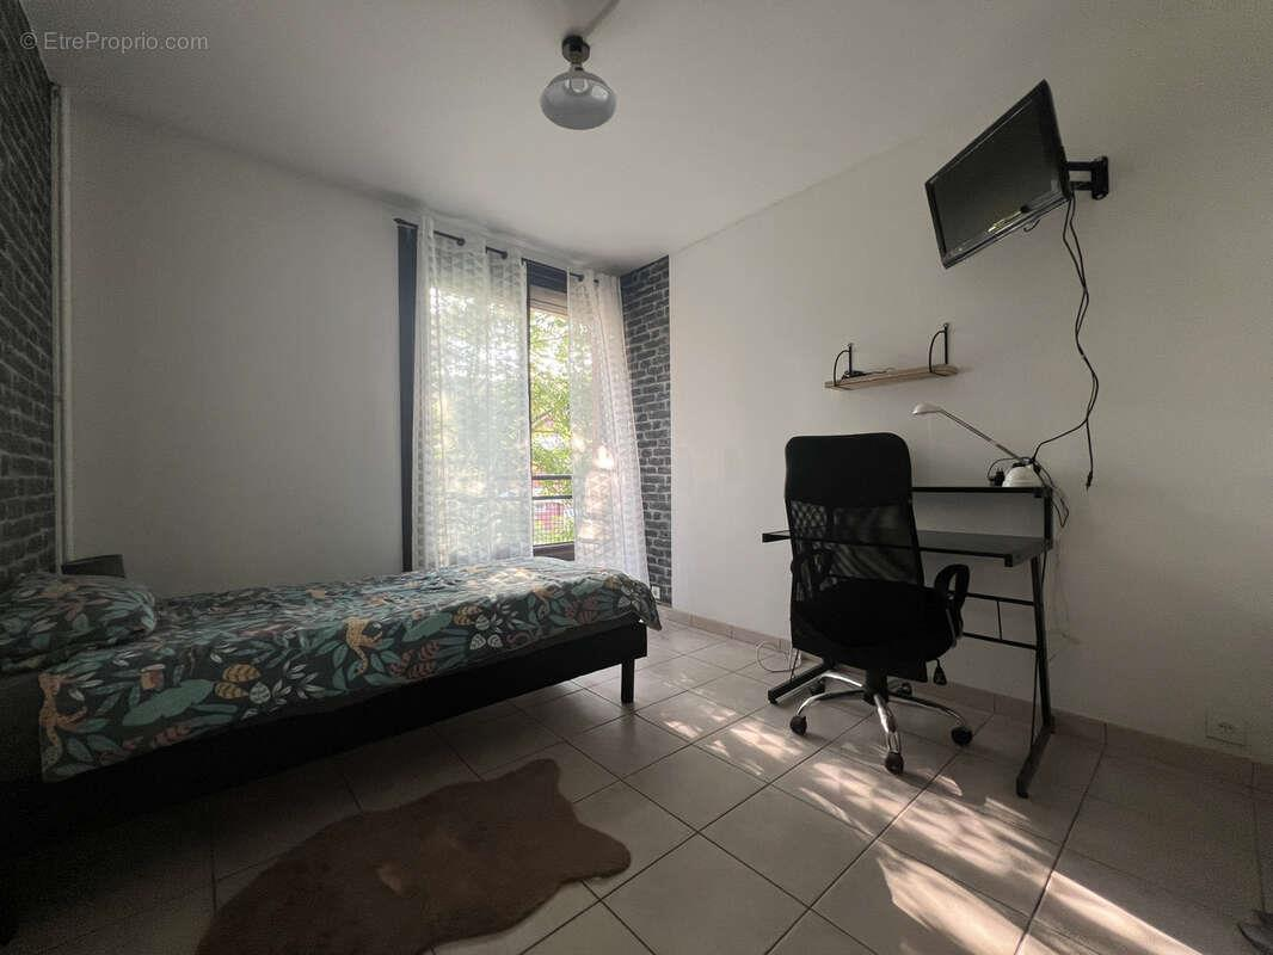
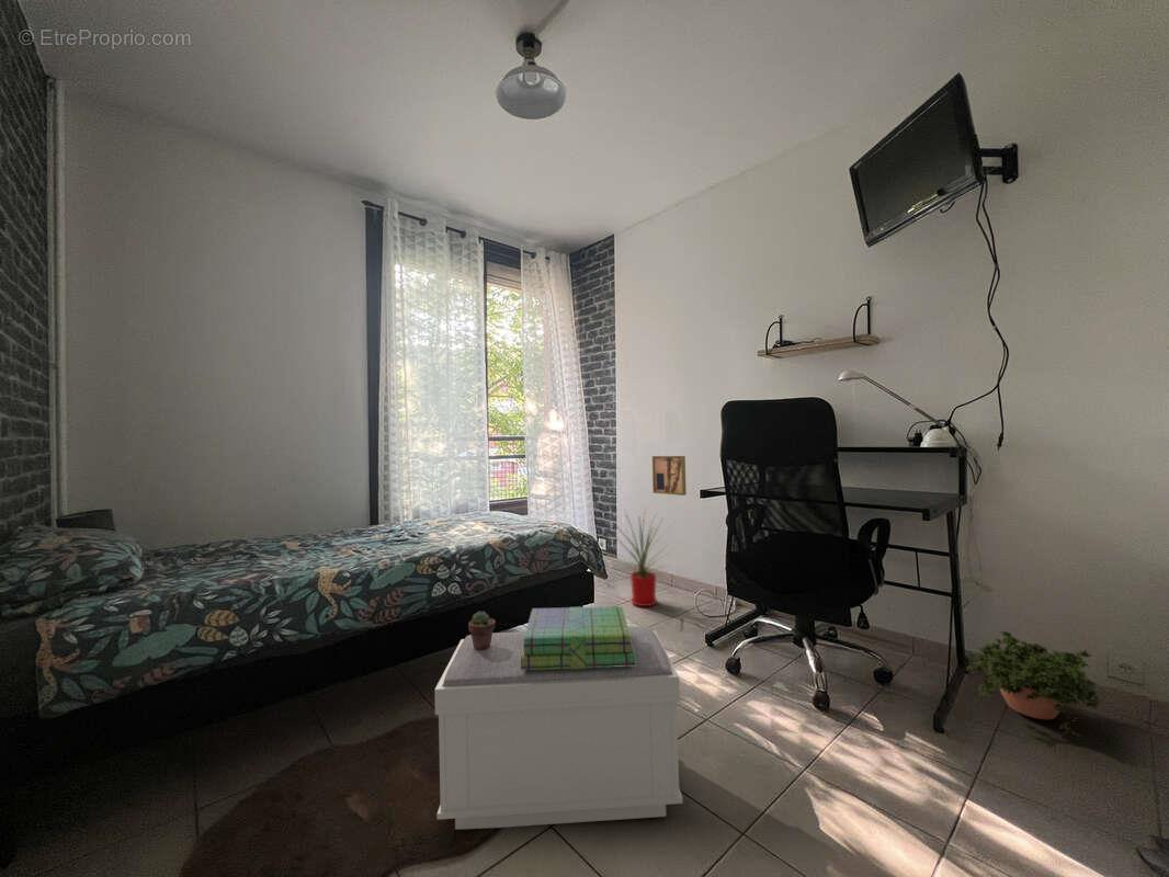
+ potted succulent (481, 627)
+ stack of books (577, 635)
+ potted plant (1028, 675)
+ wall art (668, 475)
+ house plant (644, 556)
+ bench (560, 715)
